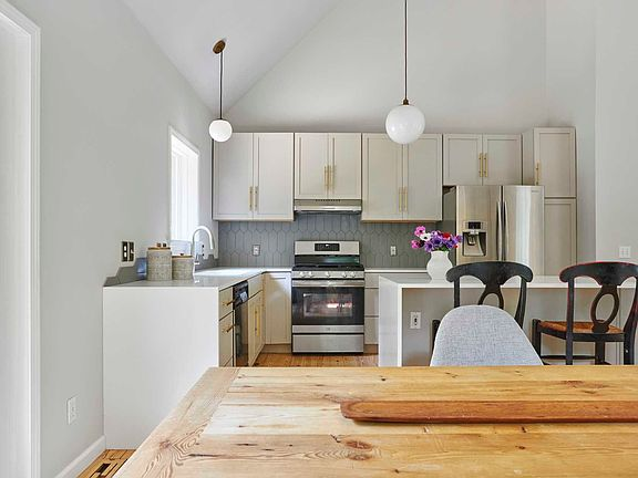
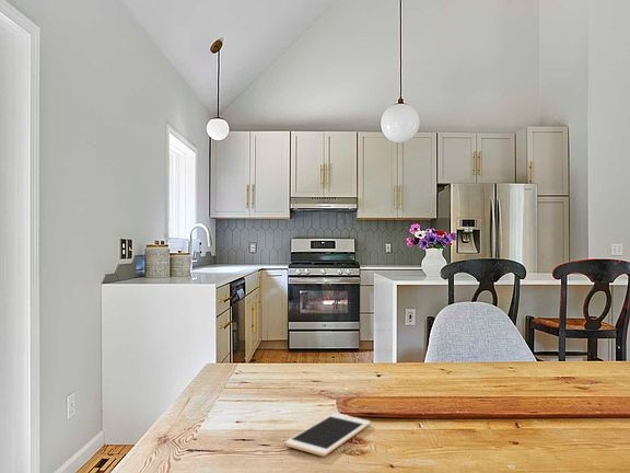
+ cell phone (329, 432)
